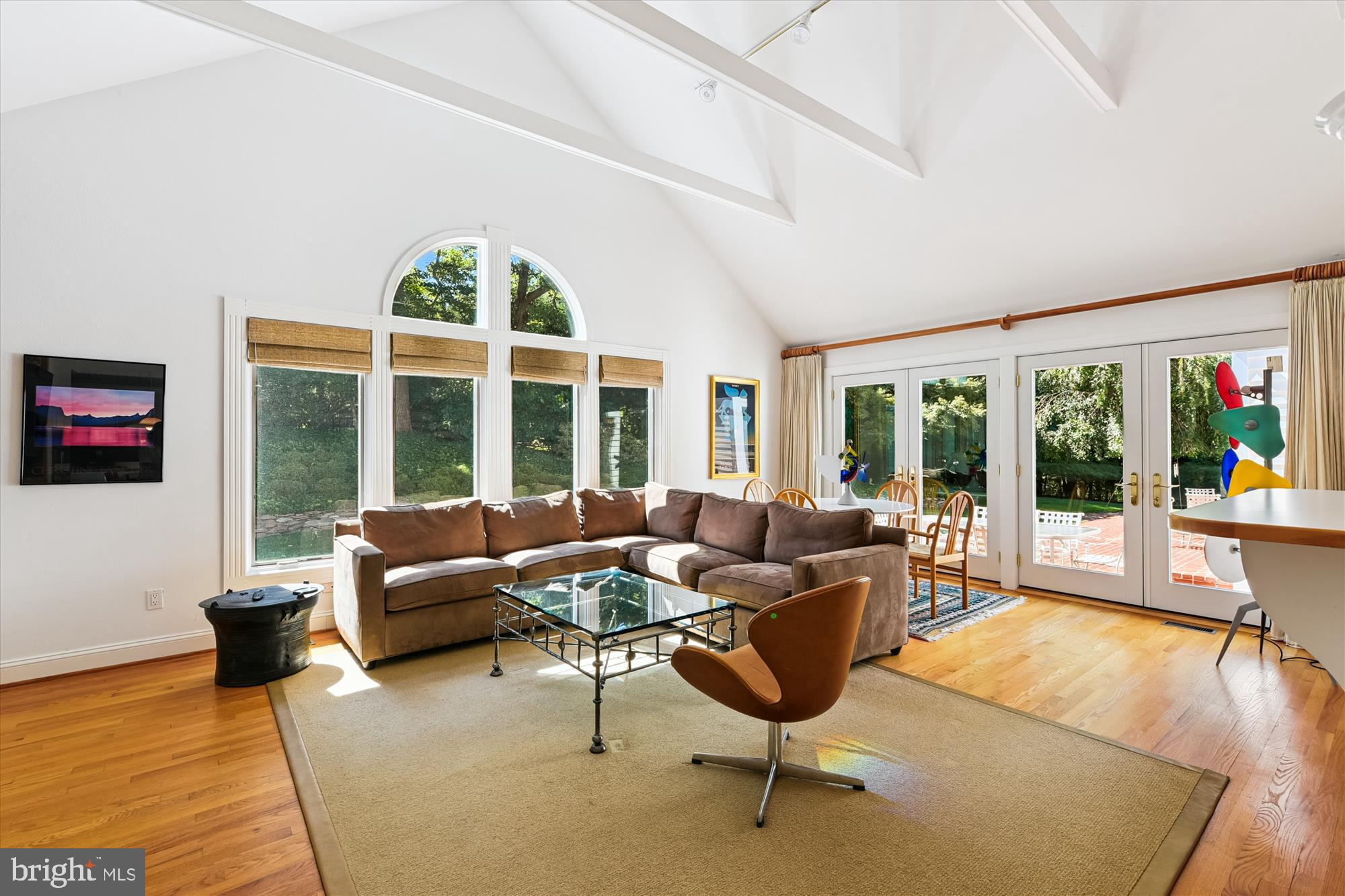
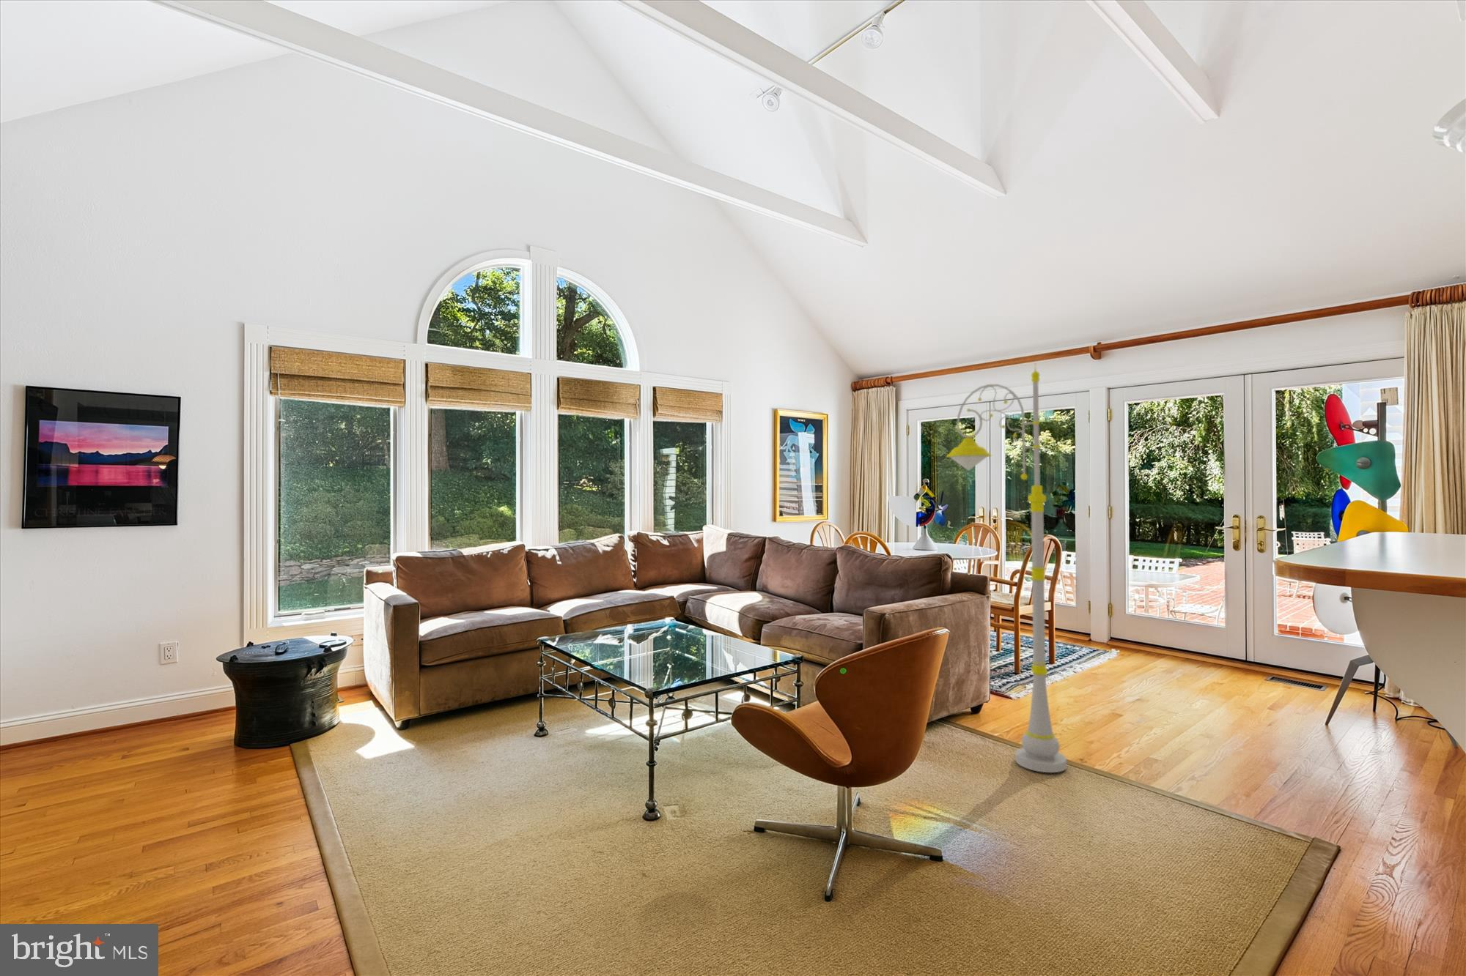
+ floor lamp (1030, 568)
